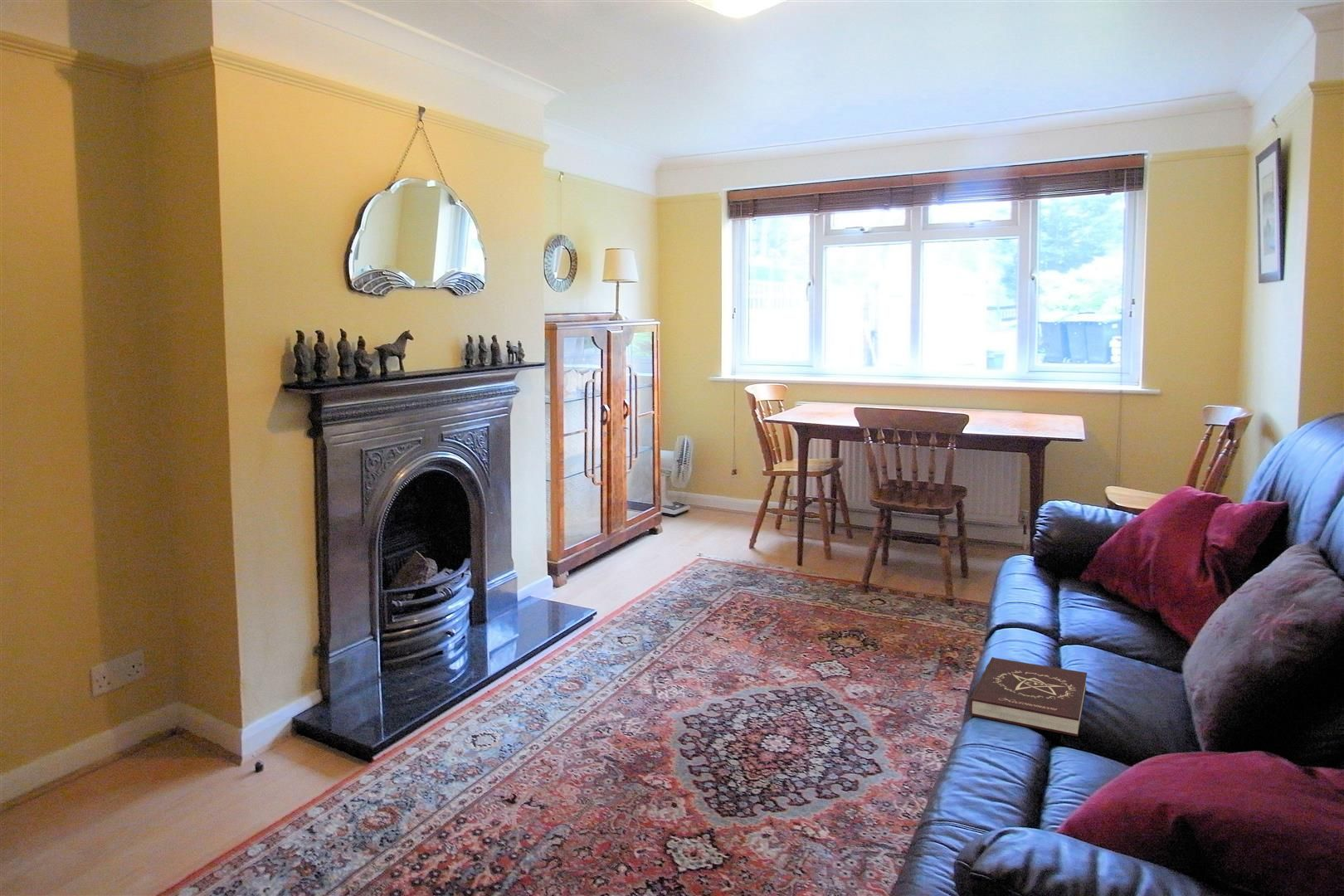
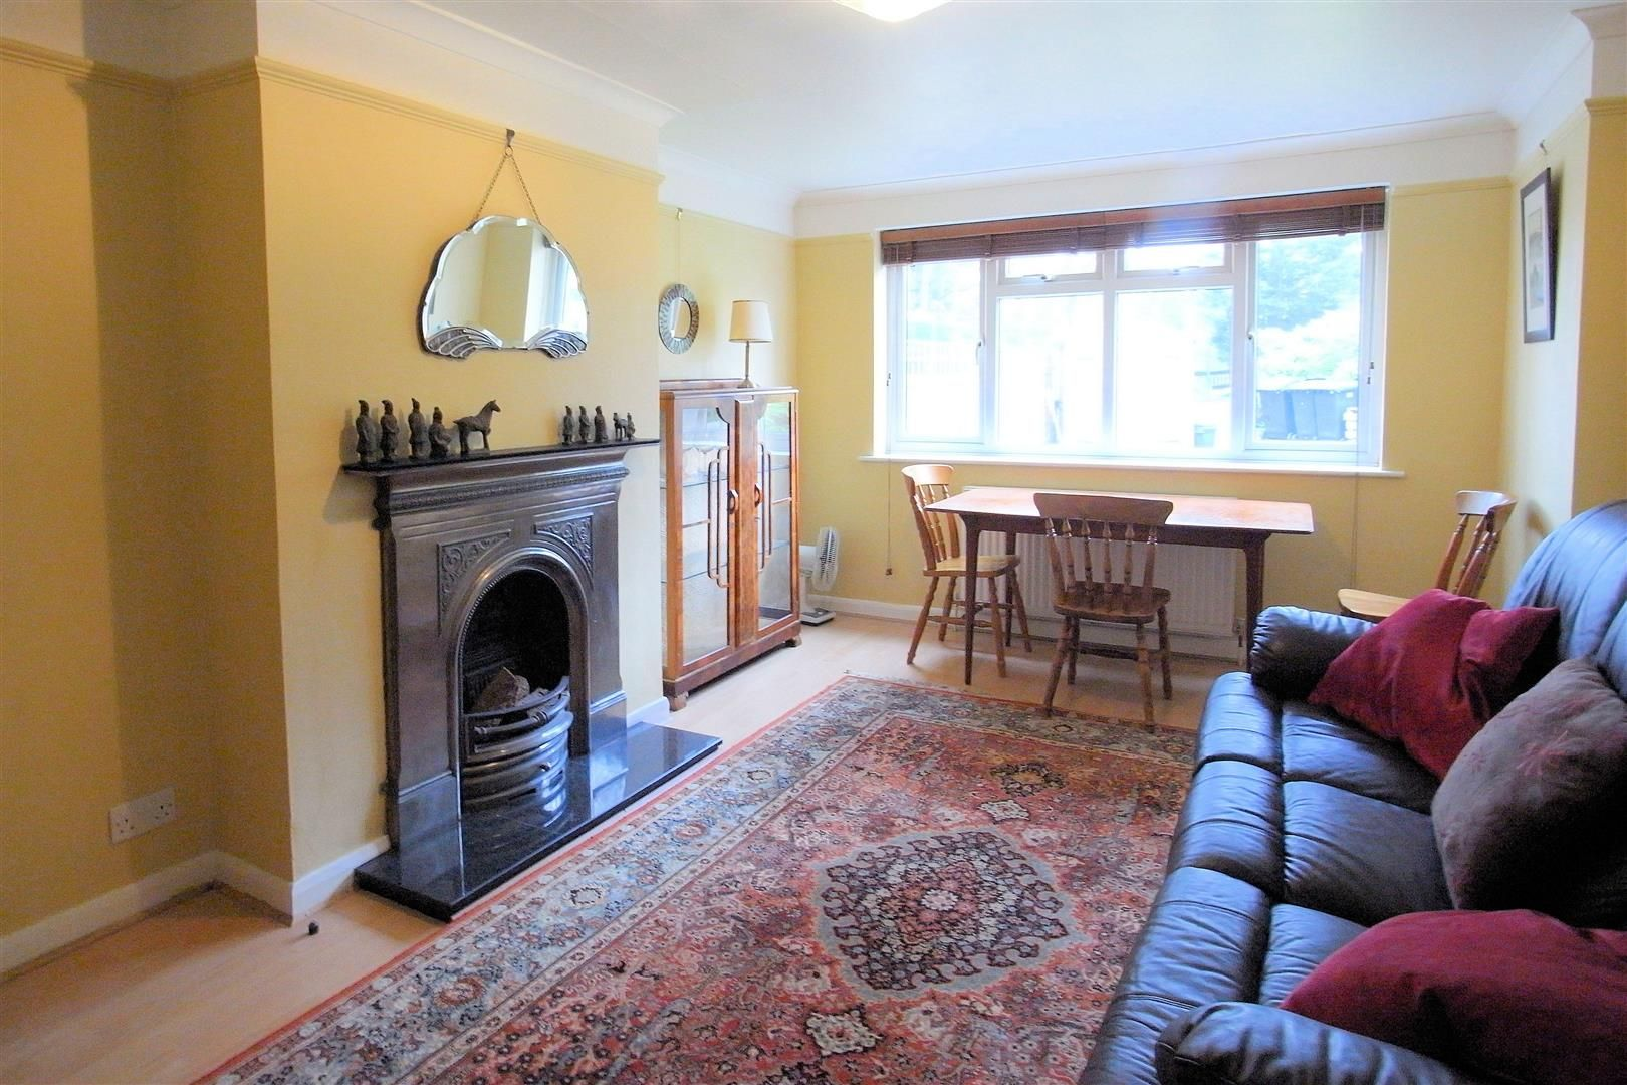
- book (1029, 692)
